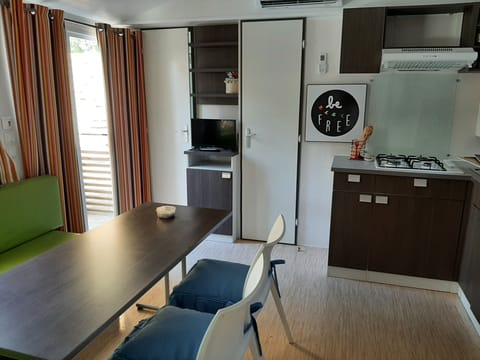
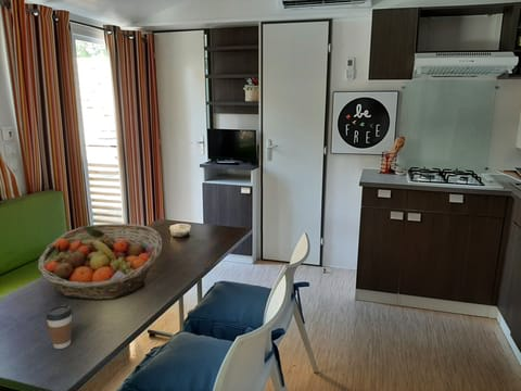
+ fruit basket (102, 258)
+ coffee cup (60, 327)
